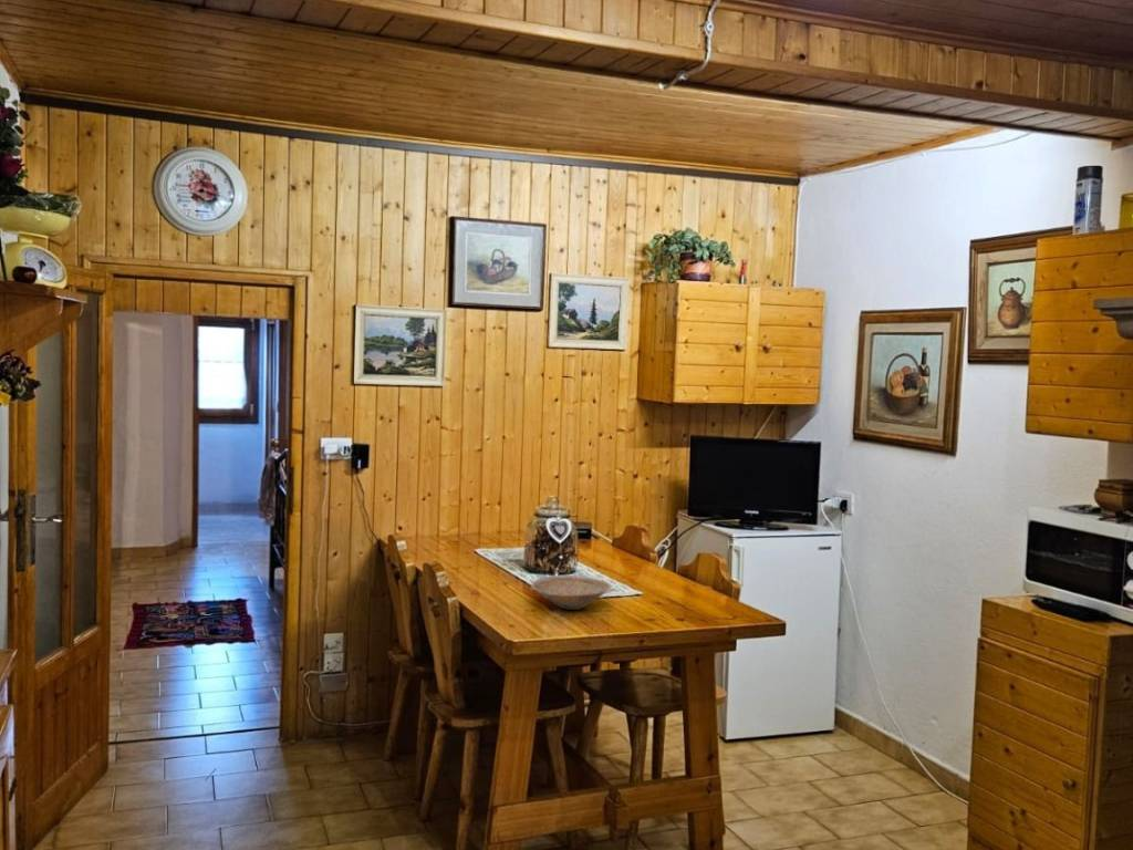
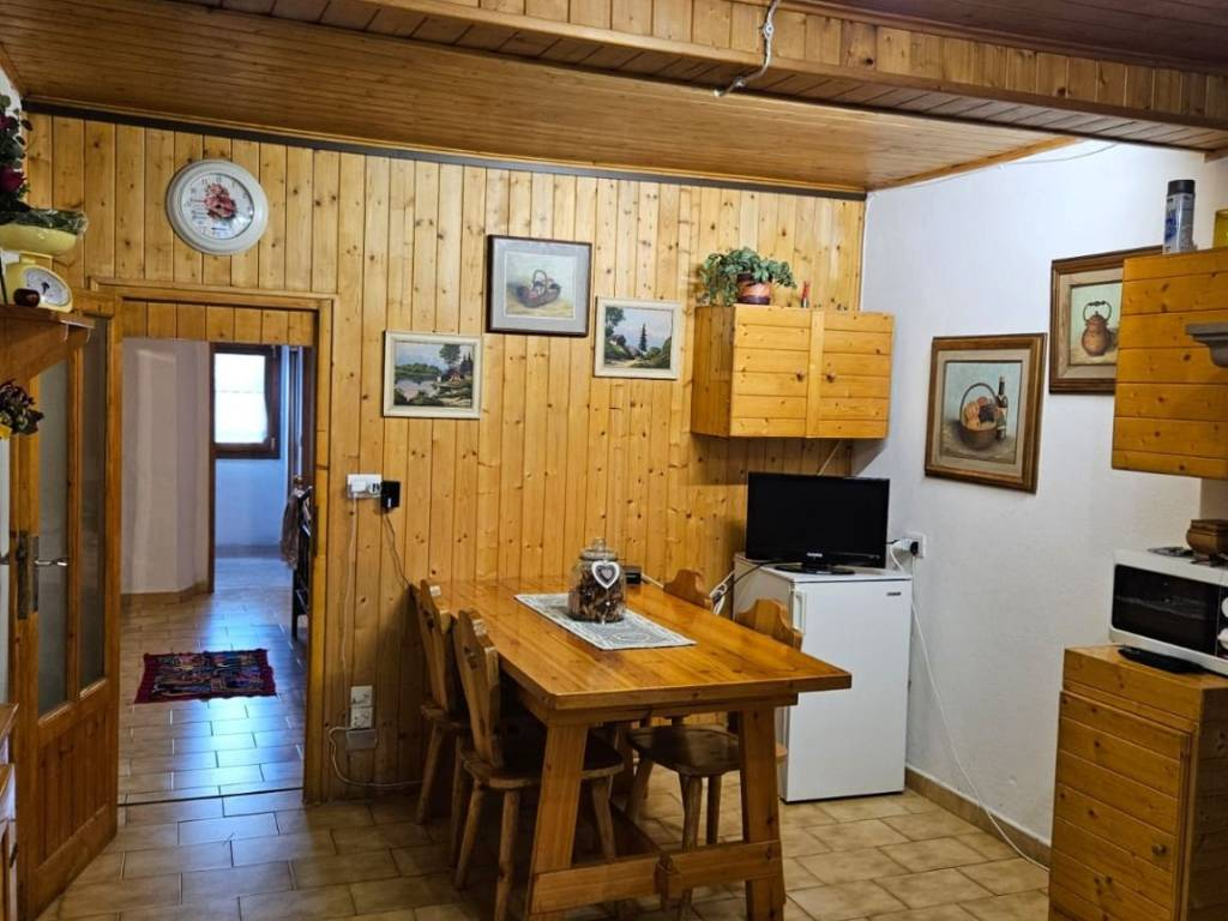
- bowl (570, 595)
